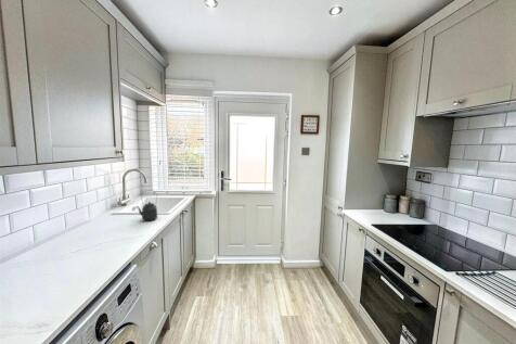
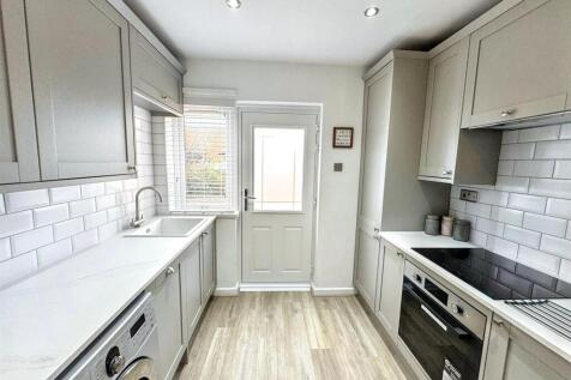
- kettle (146, 204)
